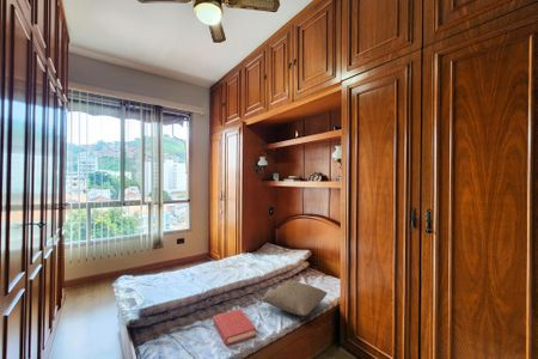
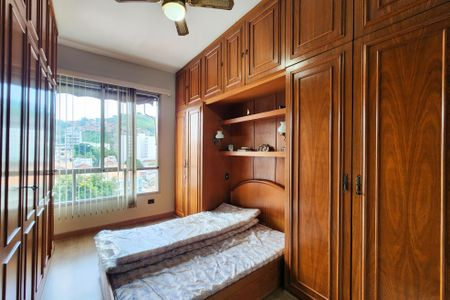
- pillow (294, 296)
- hardback book (233, 325)
